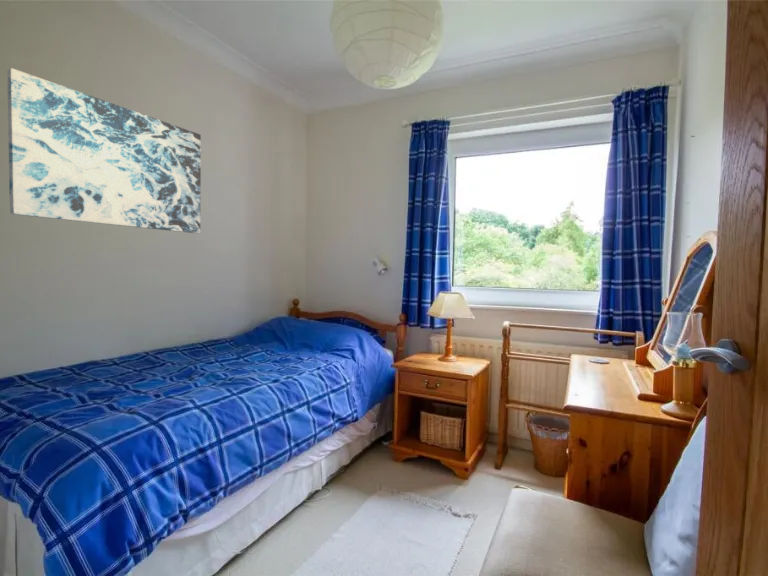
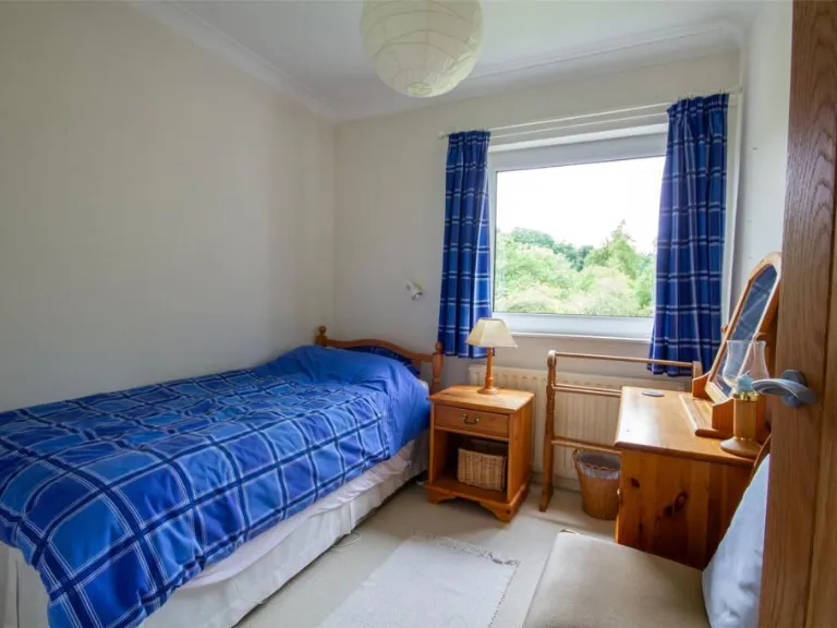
- wall art (122, 167)
